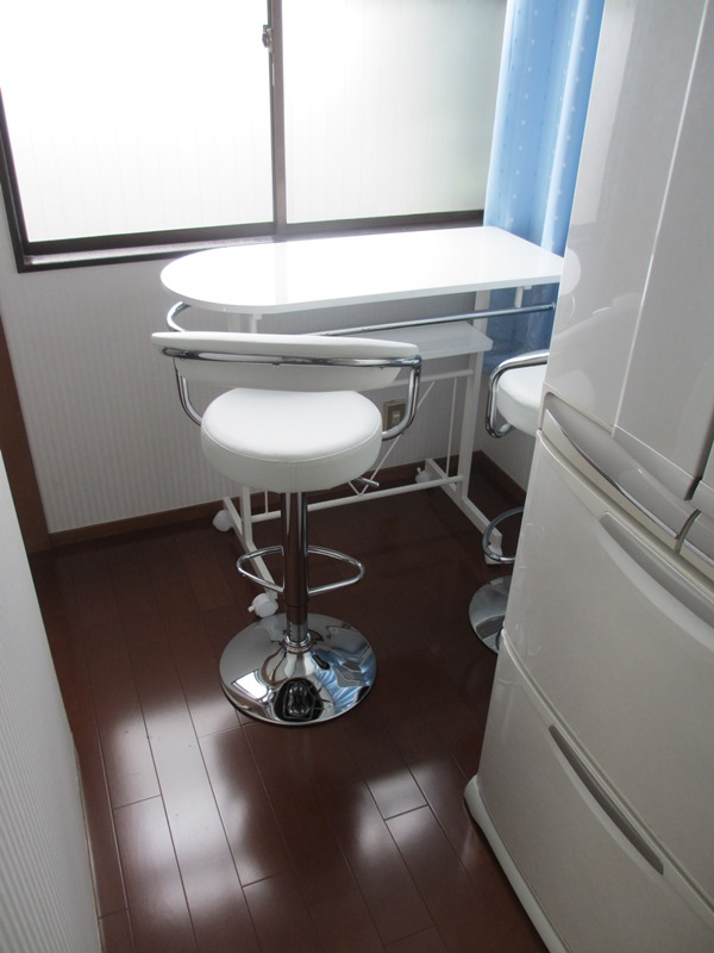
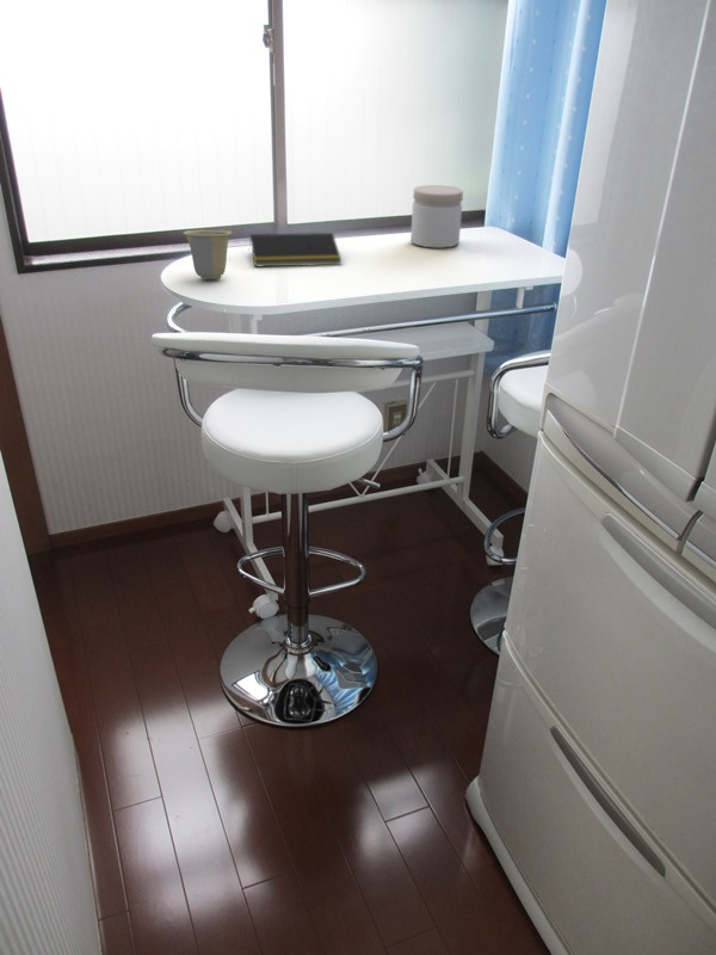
+ cup (209, 253)
+ jar (436, 216)
+ notepad (295, 248)
